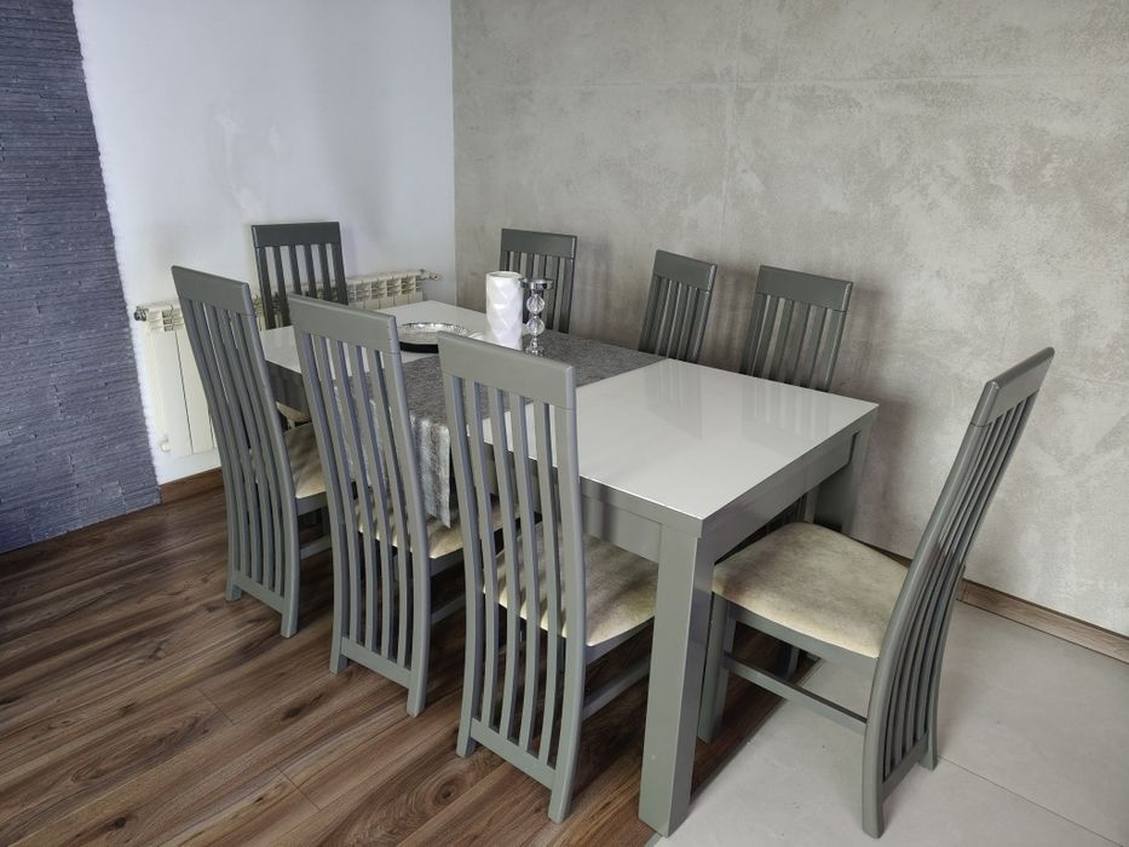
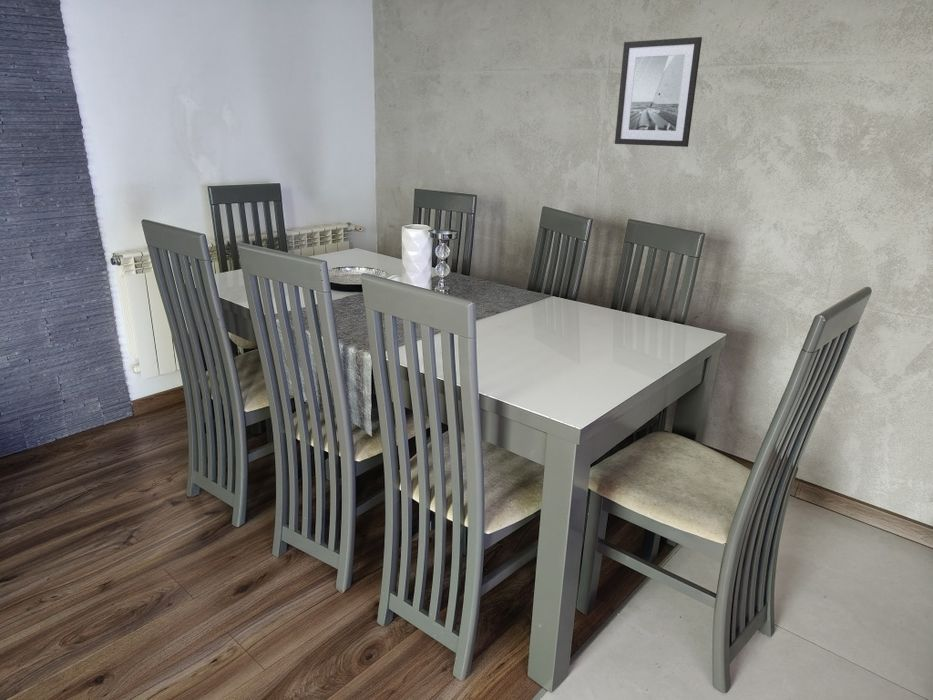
+ wall art (655, 93)
